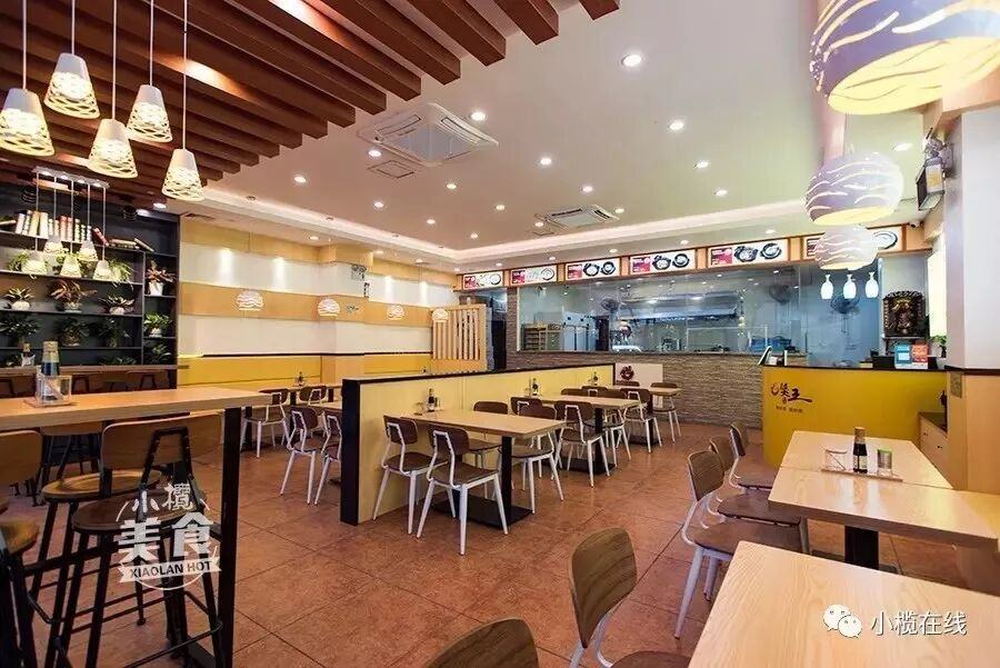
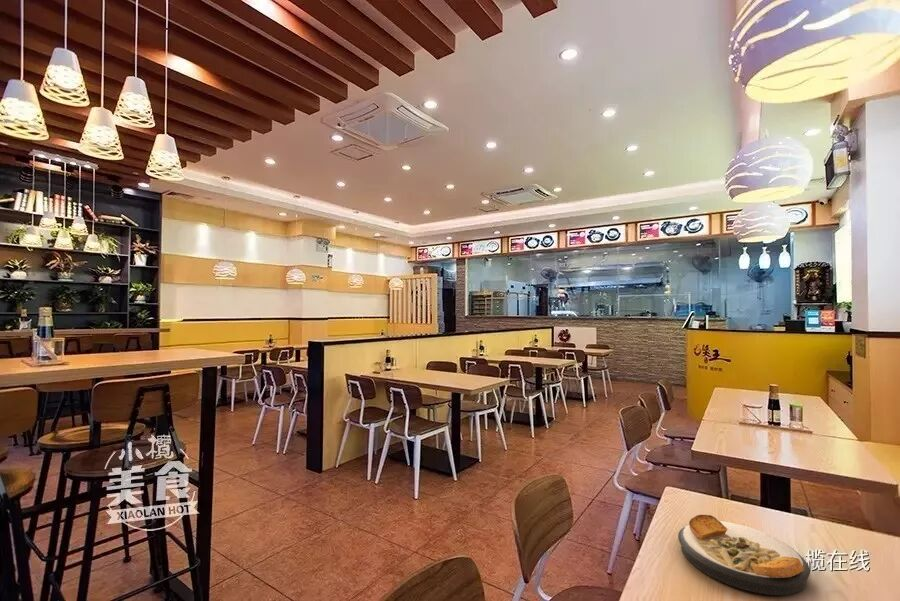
+ plate (739, 548)
